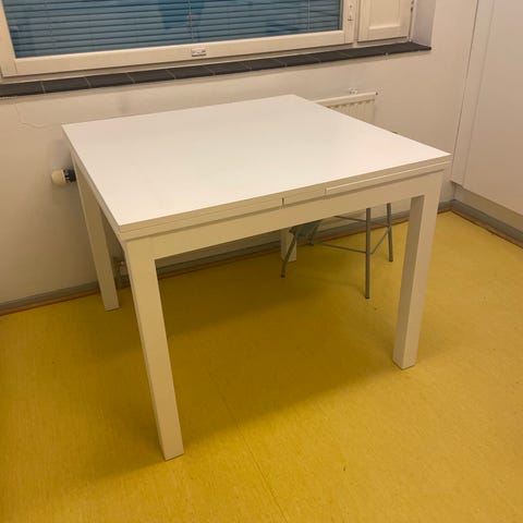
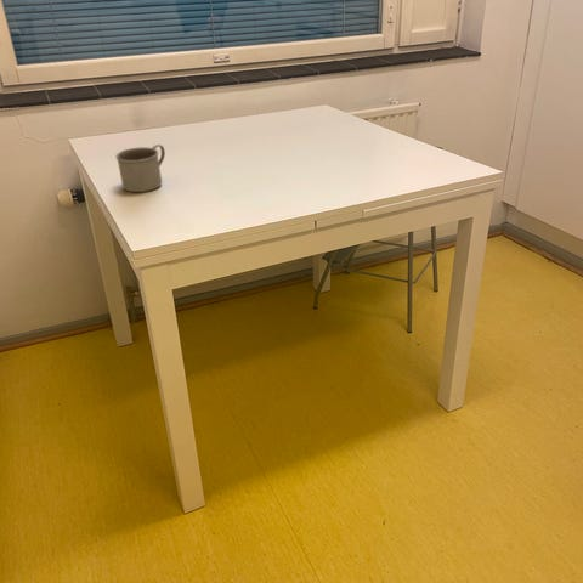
+ mug (142, 168)
